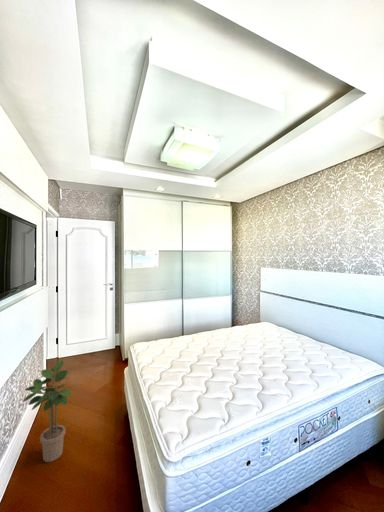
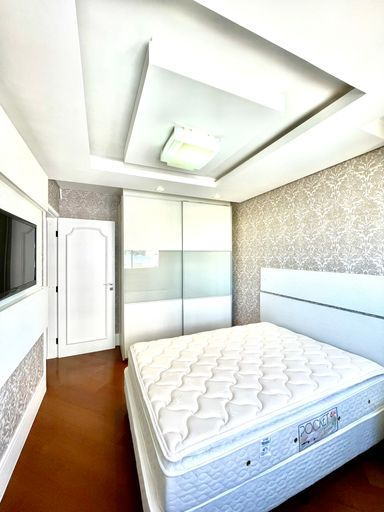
- potted plant (50, 412)
